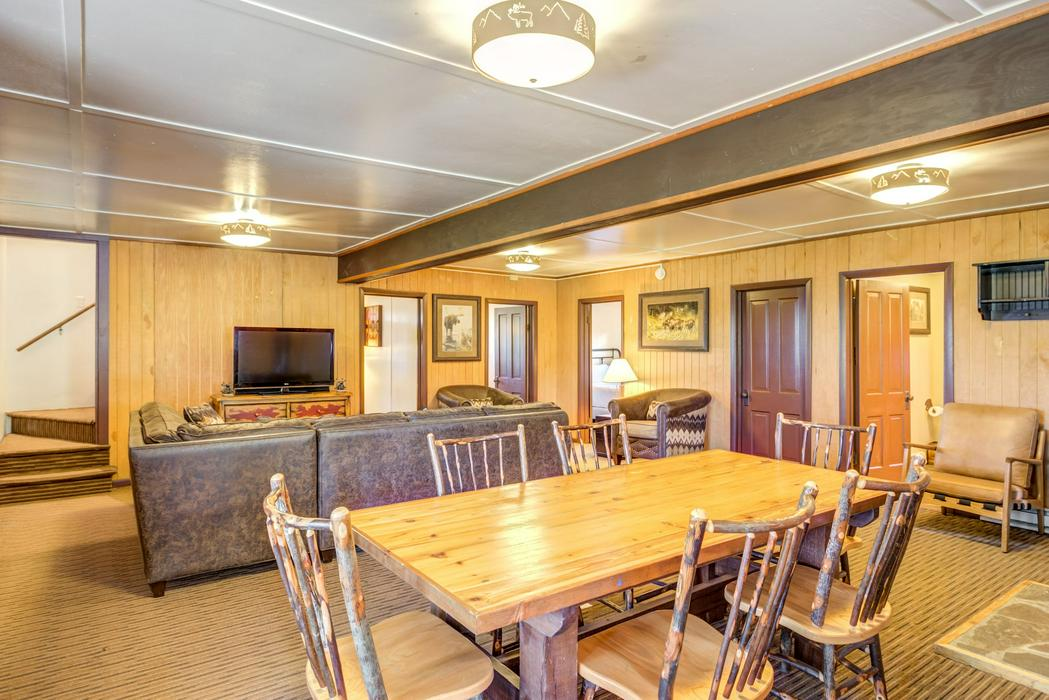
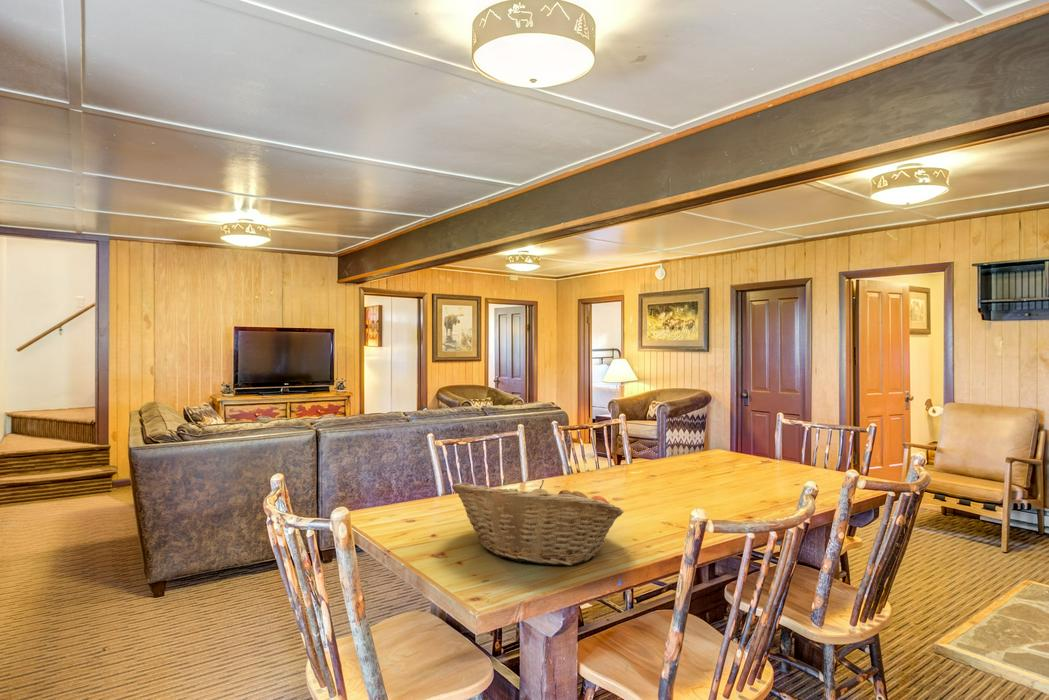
+ fruit basket (535, 512)
